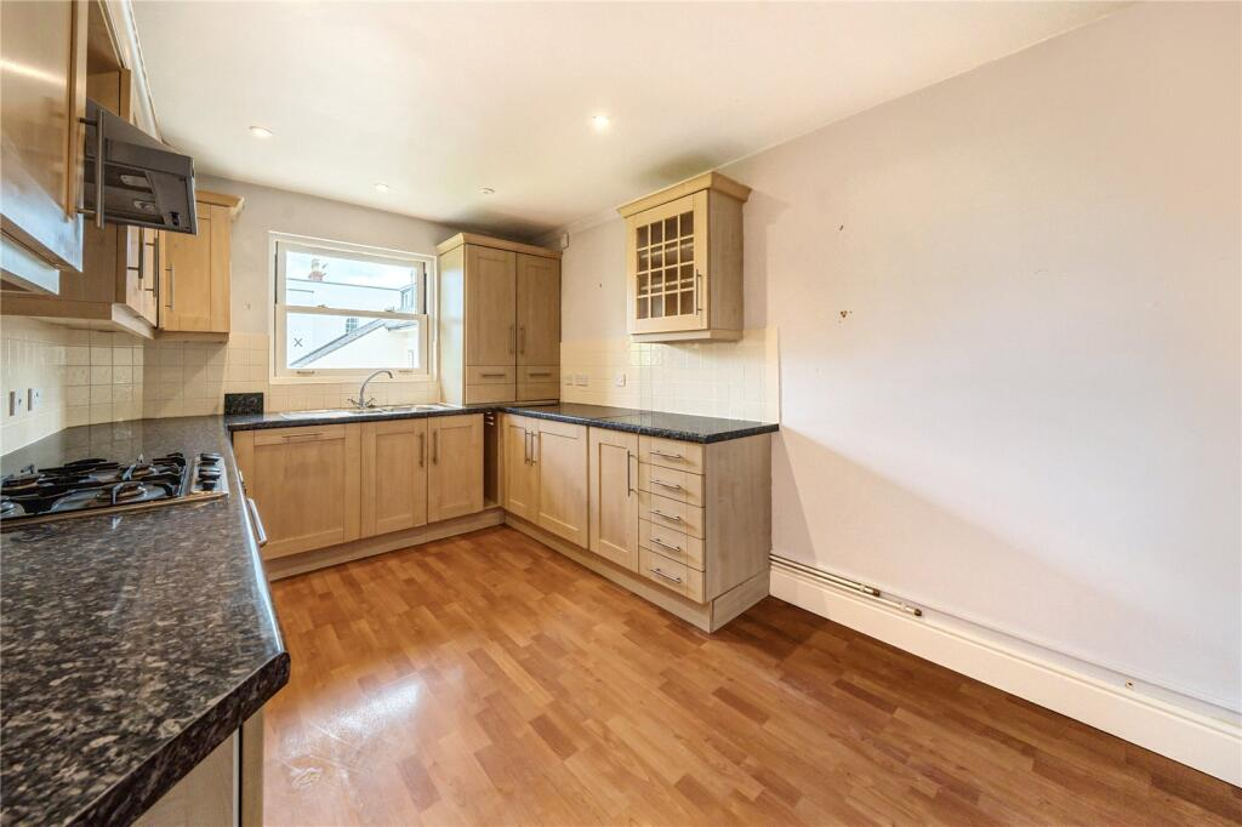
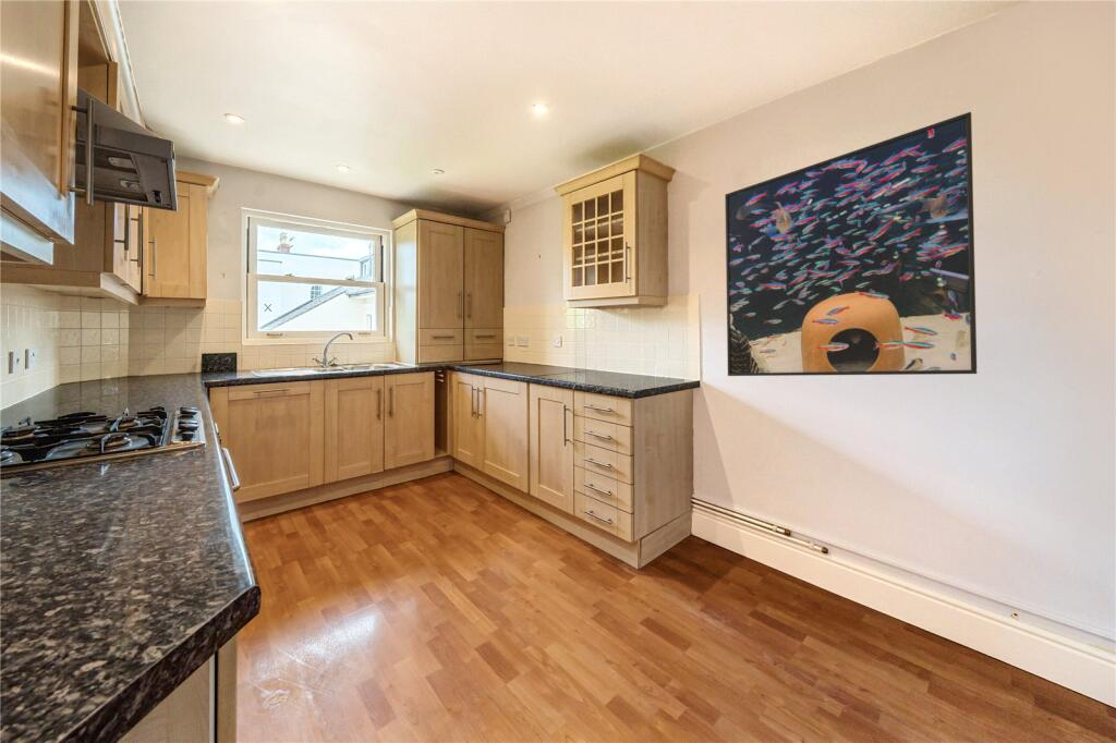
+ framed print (827, 267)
